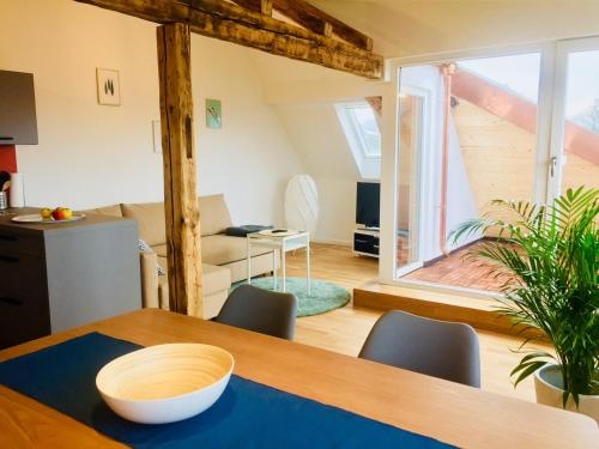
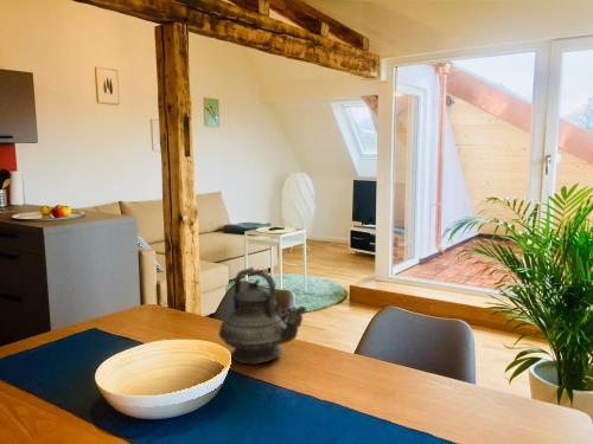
+ teapot (263, 314)
